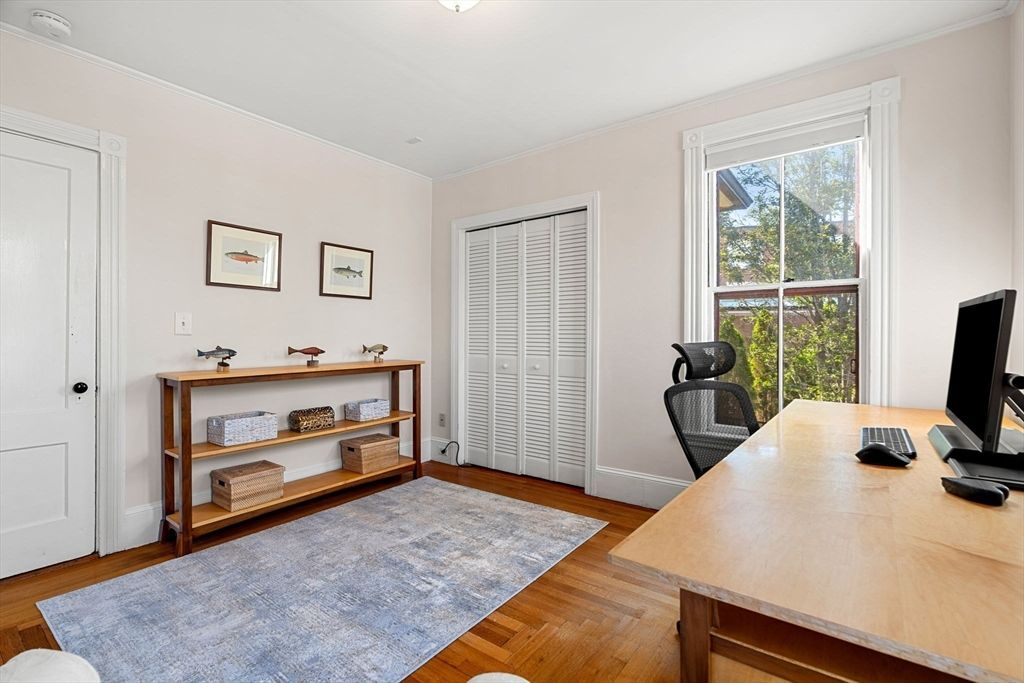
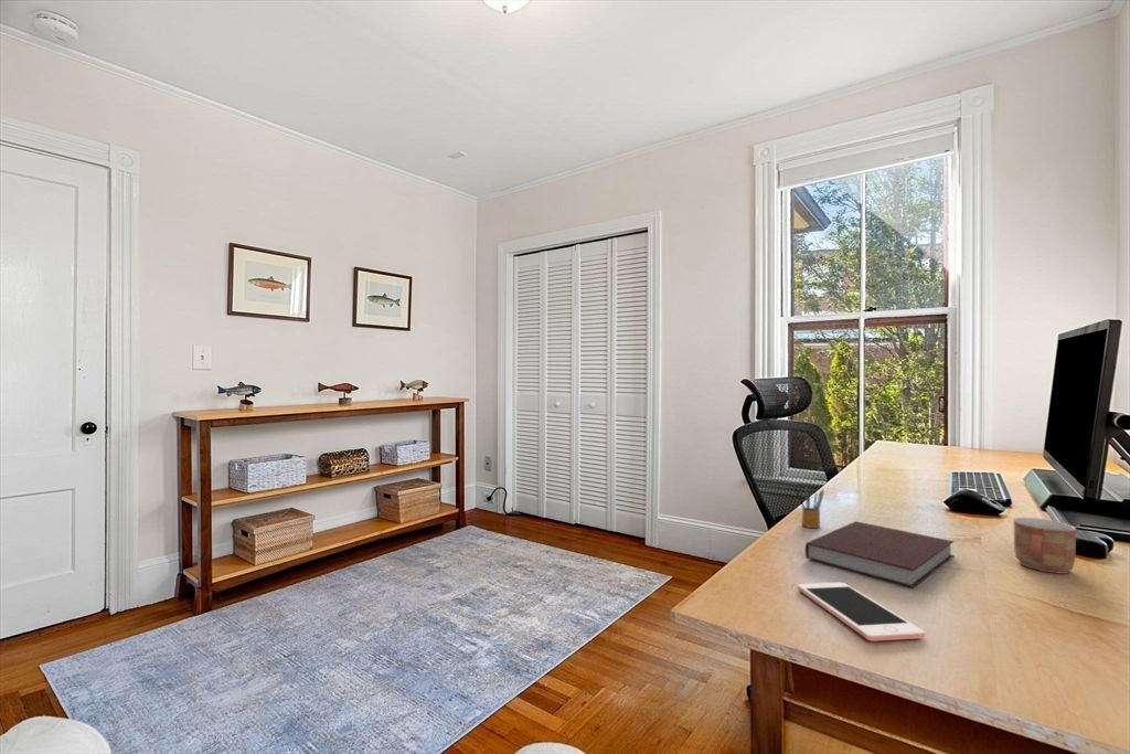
+ cell phone (854, 608)
+ mug (1042, 546)
+ pencil box (809, 505)
+ notebook (880, 549)
